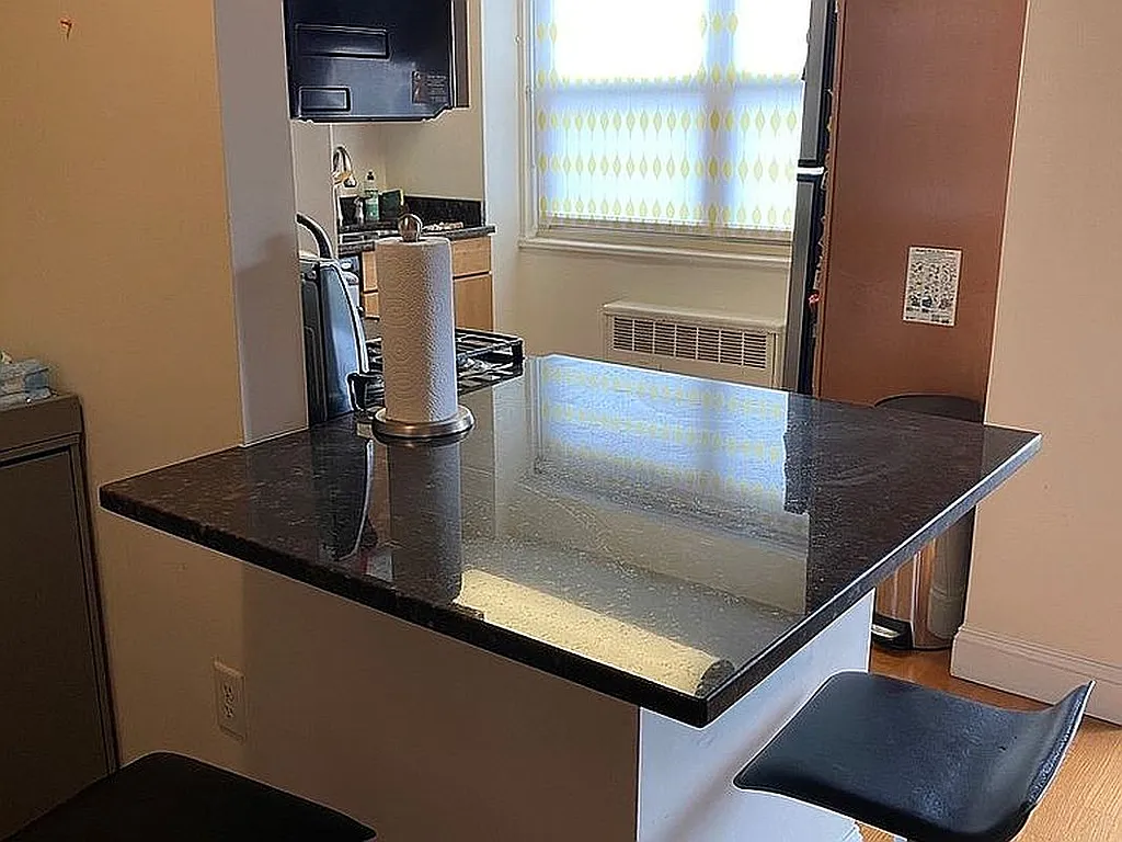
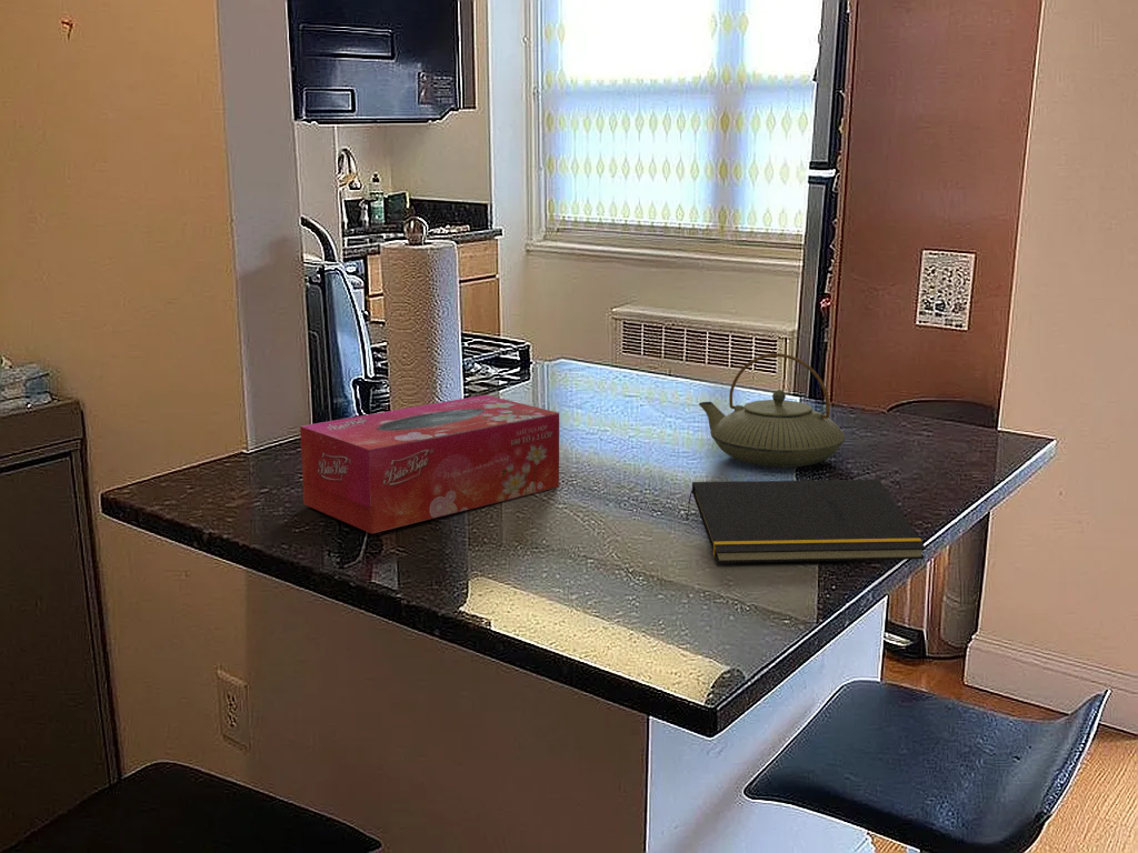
+ tissue box (433, 458)
+ notepad (802, 518)
+ teapot (769, 404)
